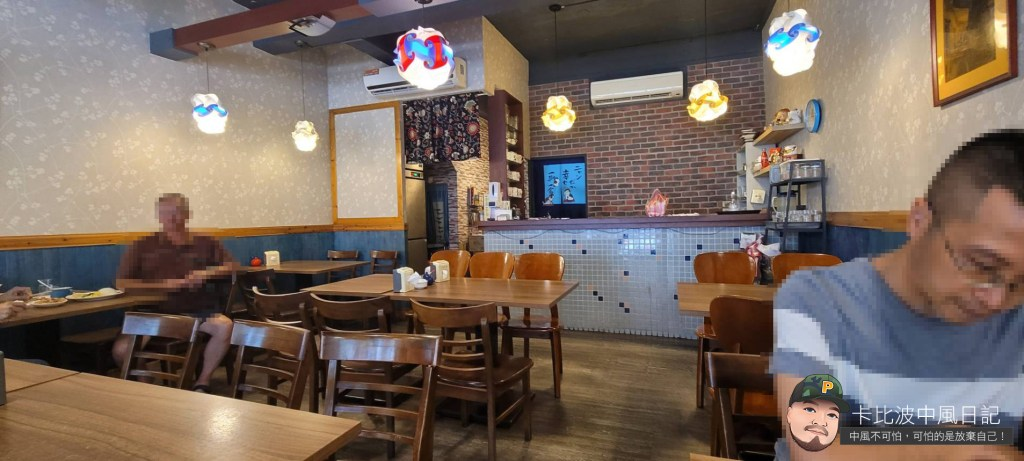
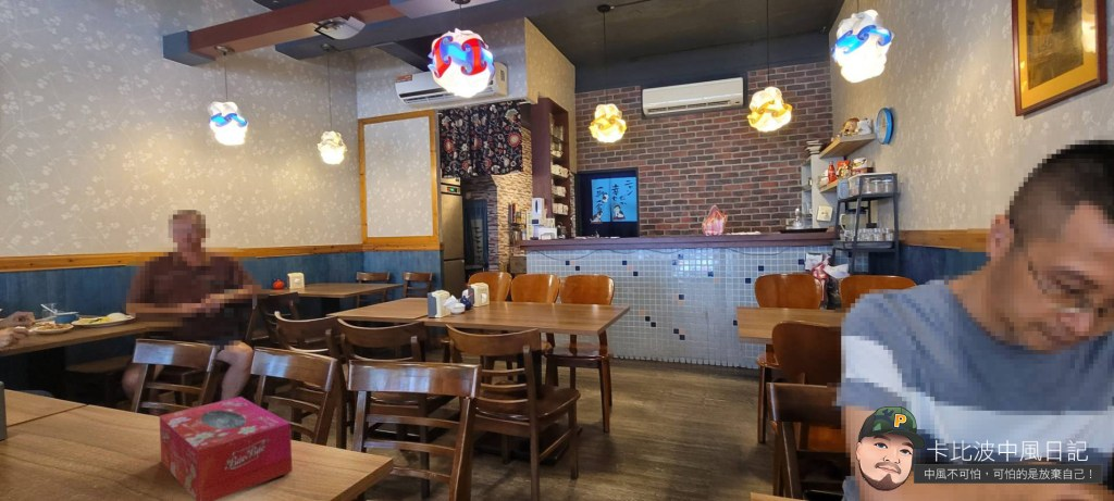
+ tissue box (223, 442)
